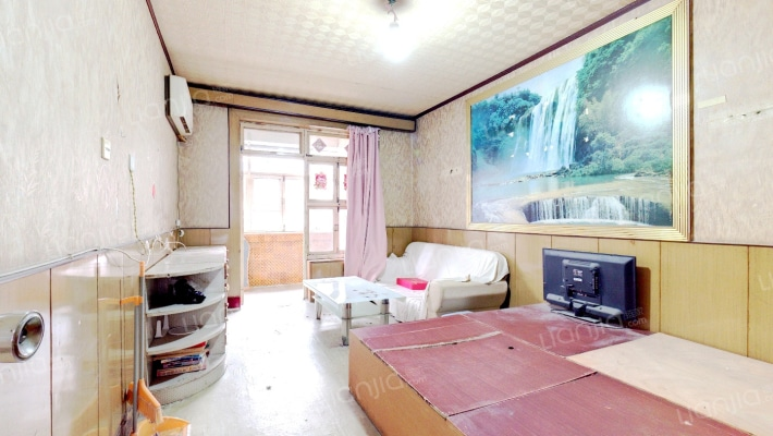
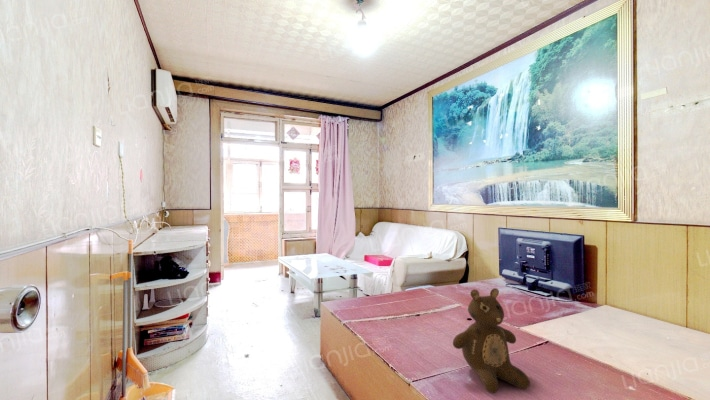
+ teddy bear (492, 335)
